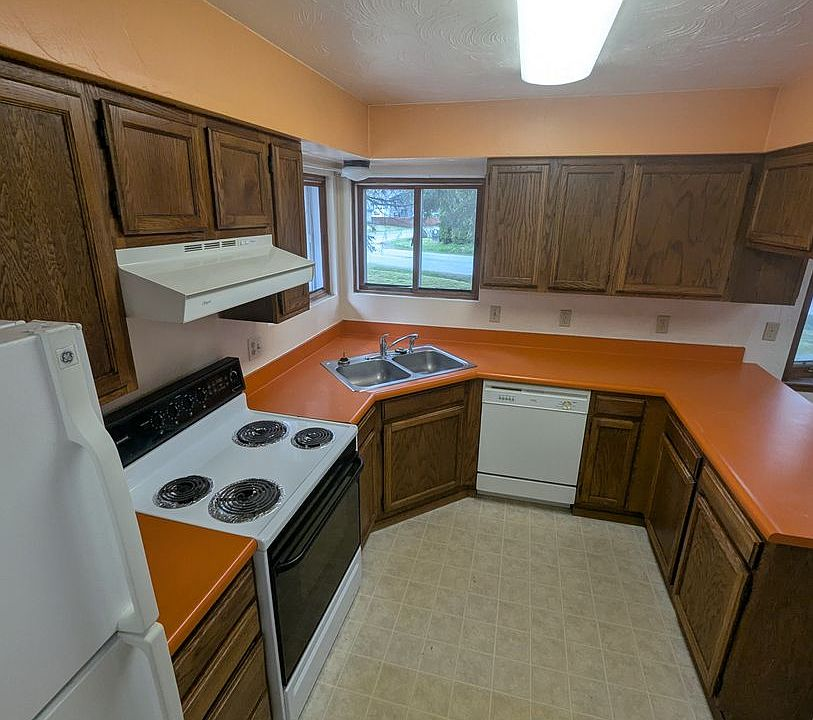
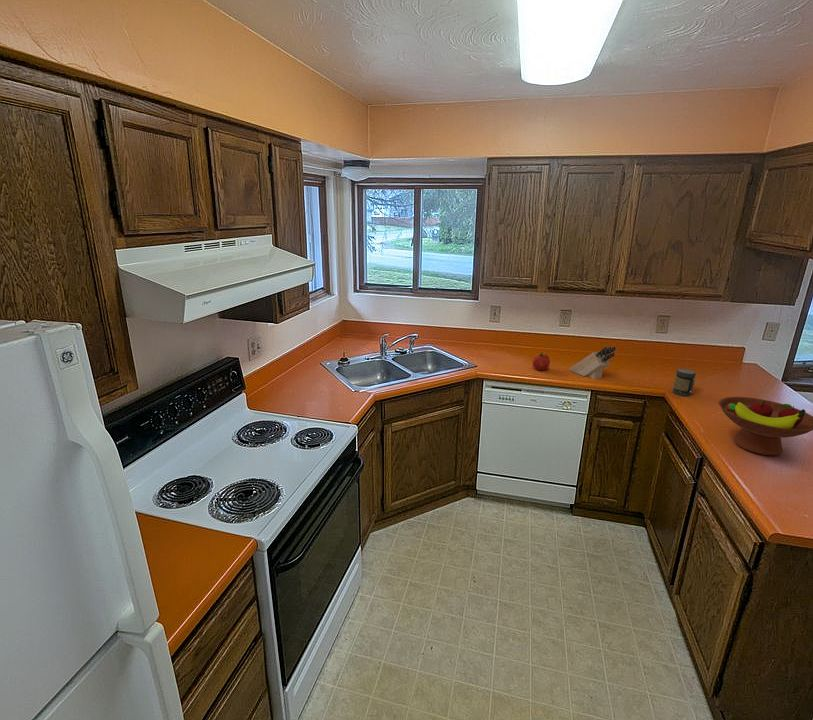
+ knife block (593, 359)
+ jar (684, 382)
+ fruit bowl (763, 422)
+ apple (541, 361)
